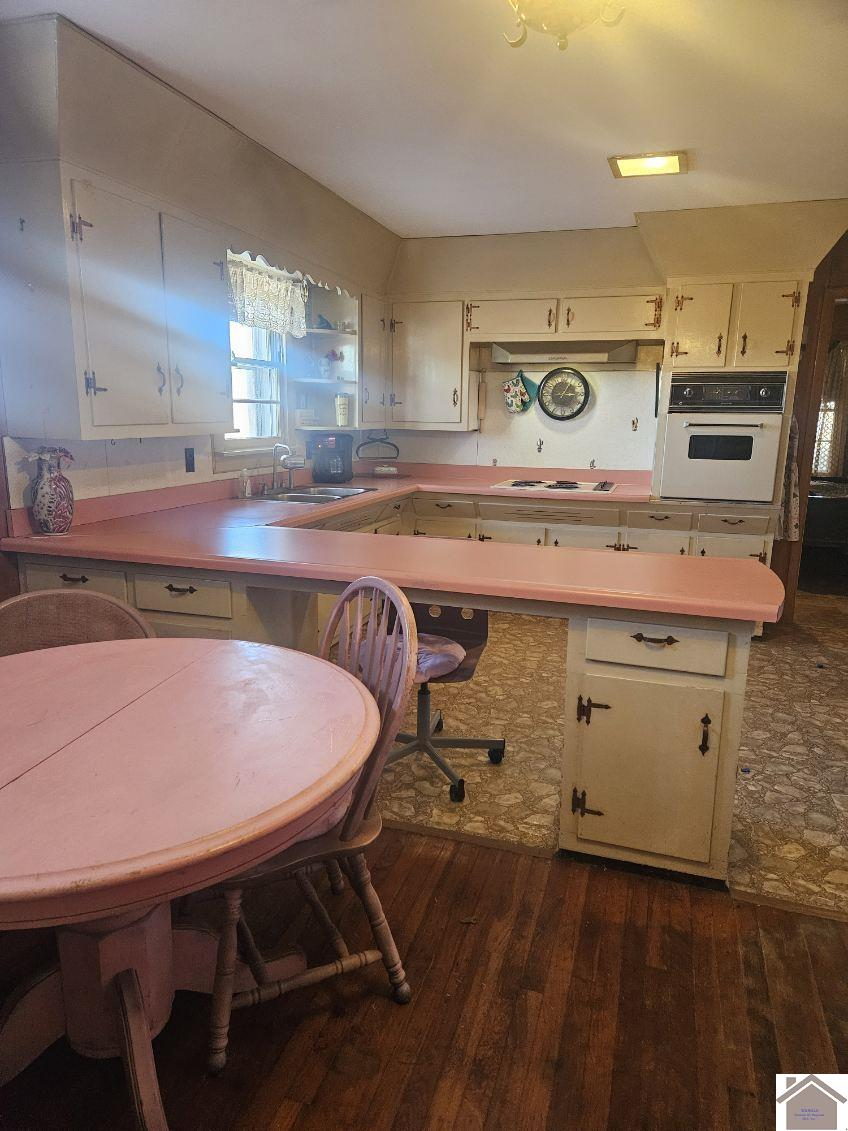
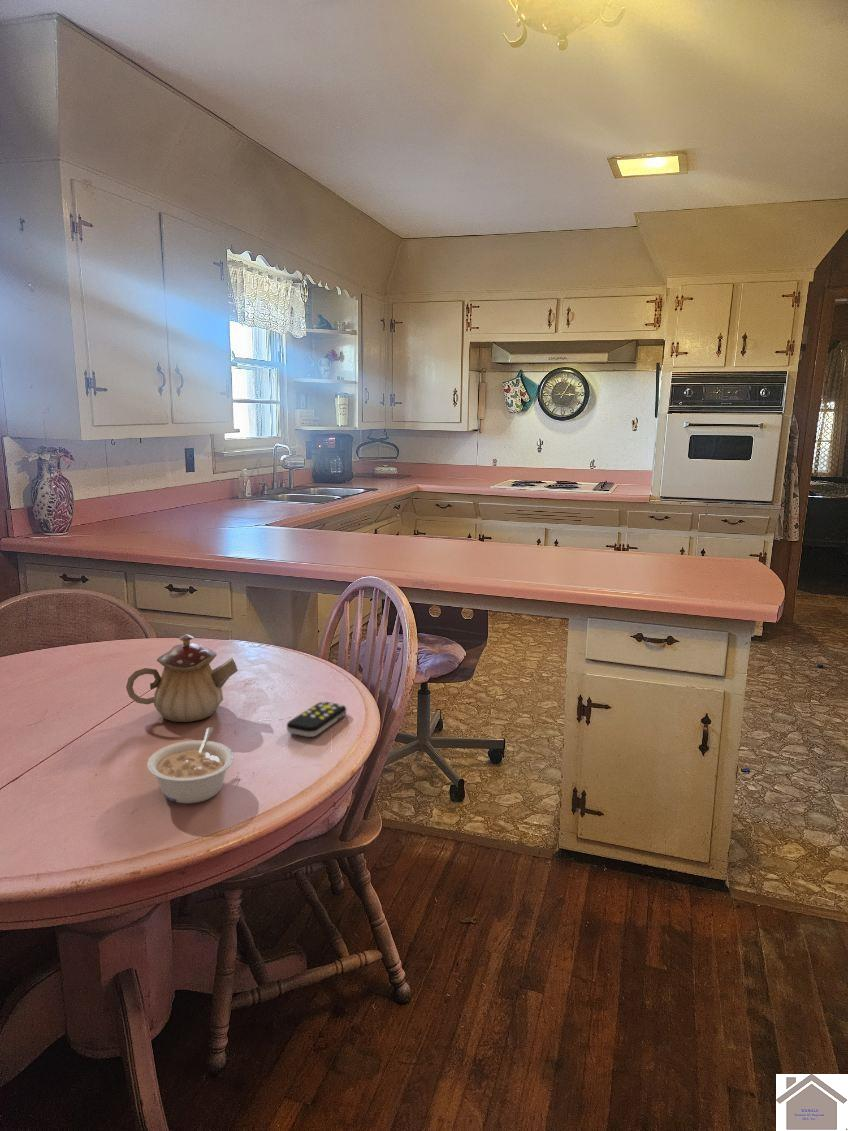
+ remote control (317, 718)
+ teapot (182, 673)
+ legume (190, 769)
